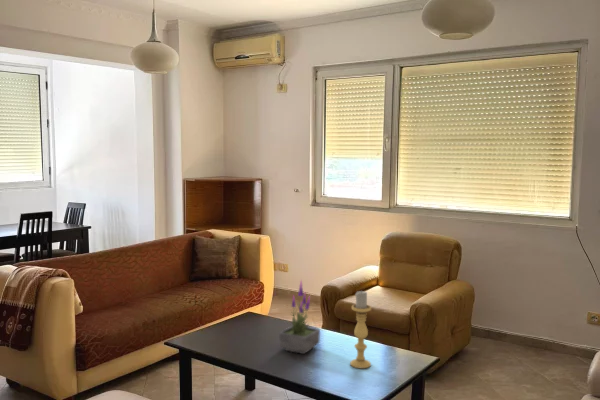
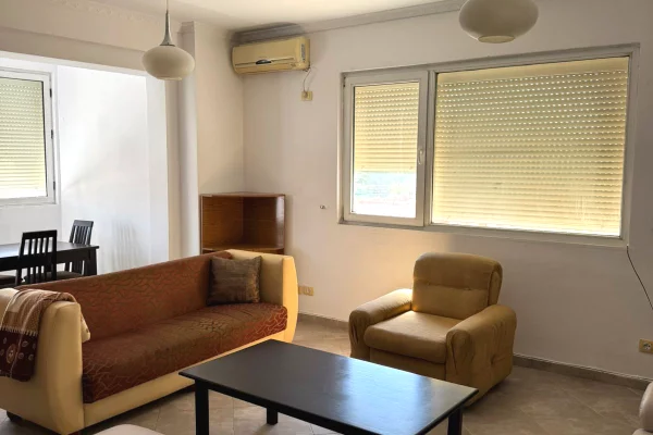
- potted plant (299, 314)
- candle holder (361, 327)
